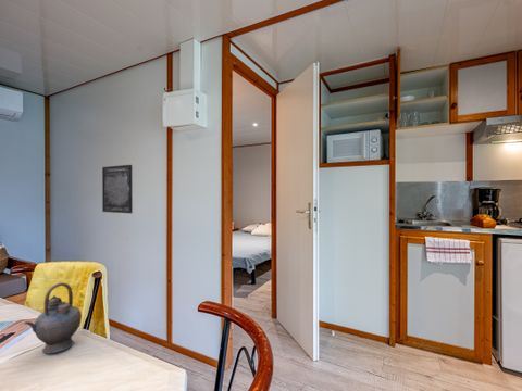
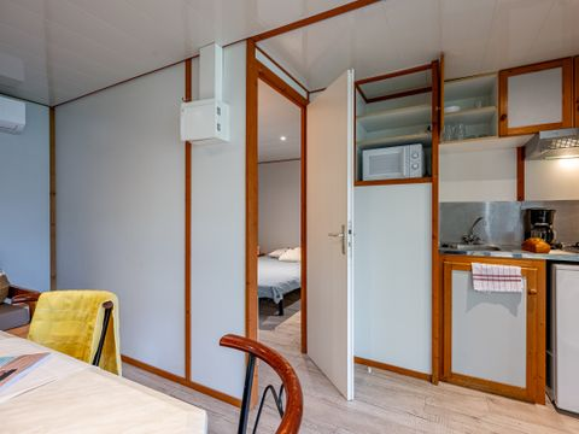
- wall art (116, 189)
- teapot (53, 316)
